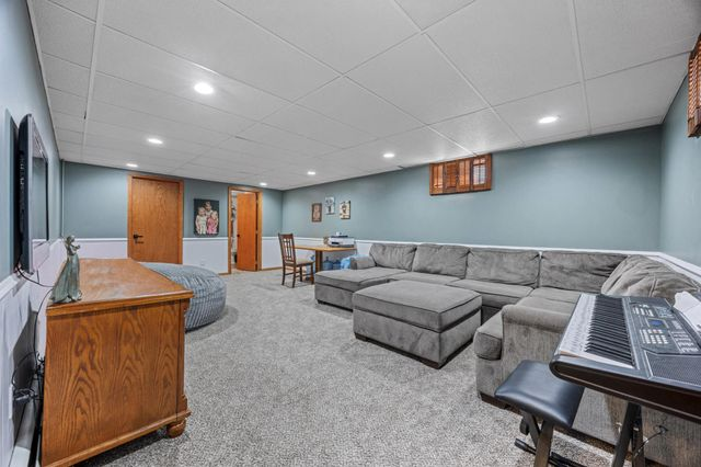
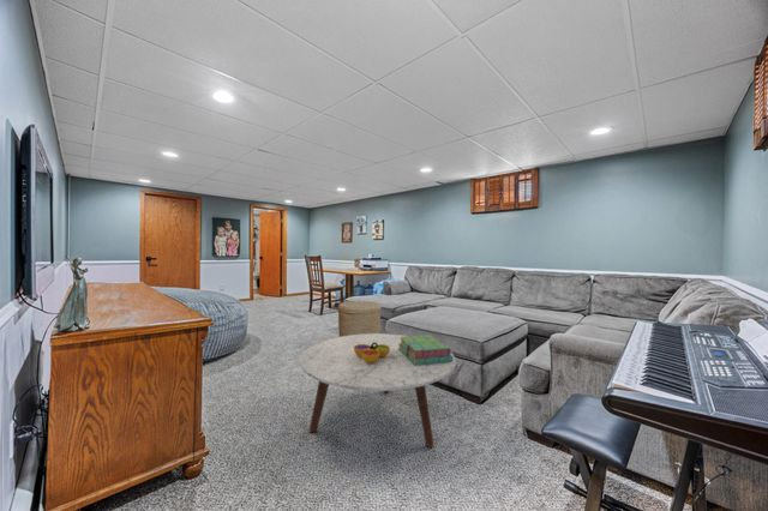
+ stack of books (424, 348)
+ coffee table (377, 386)
+ basket (359, 324)
+ decorative bowl (371, 350)
